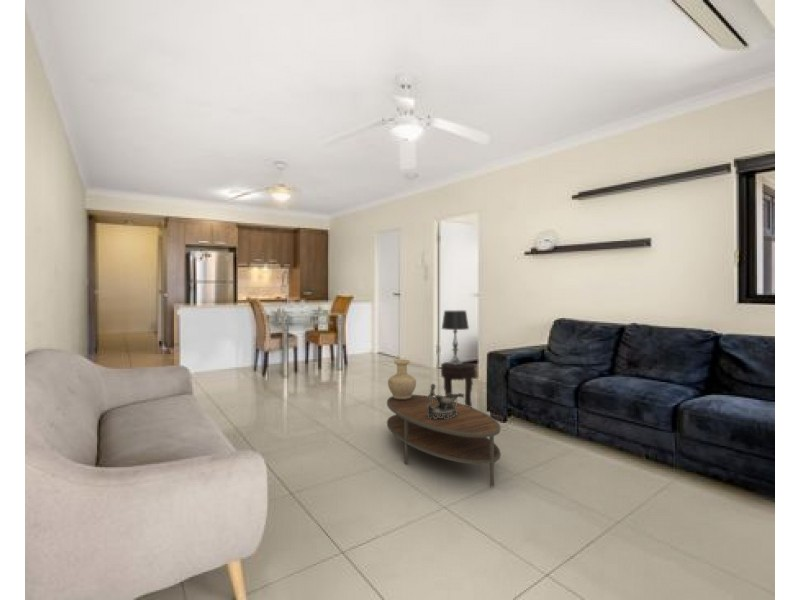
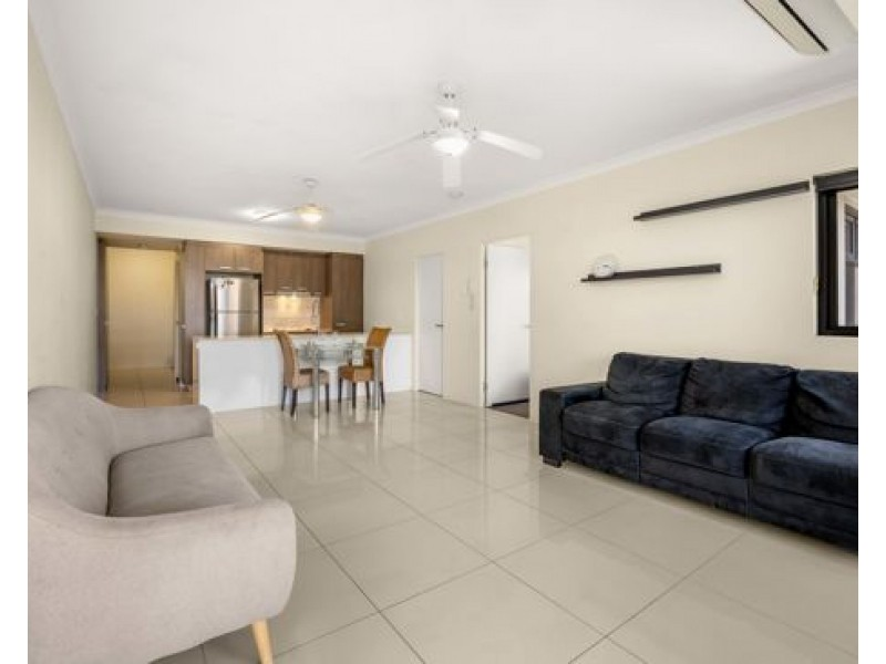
- decorative bowl (444, 398)
- table lamp (455, 337)
- coffee table (437, 433)
- side table (451, 388)
- vase (402, 379)
